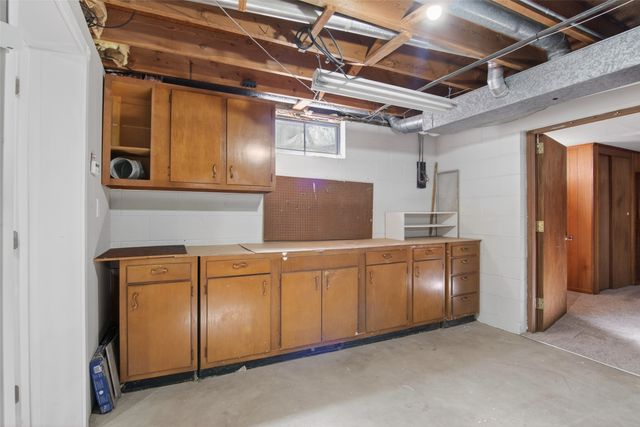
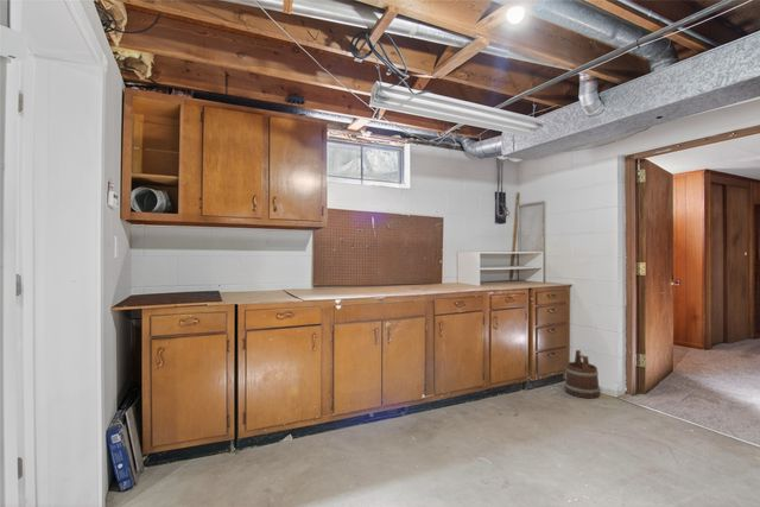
+ bucket (581, 373)
